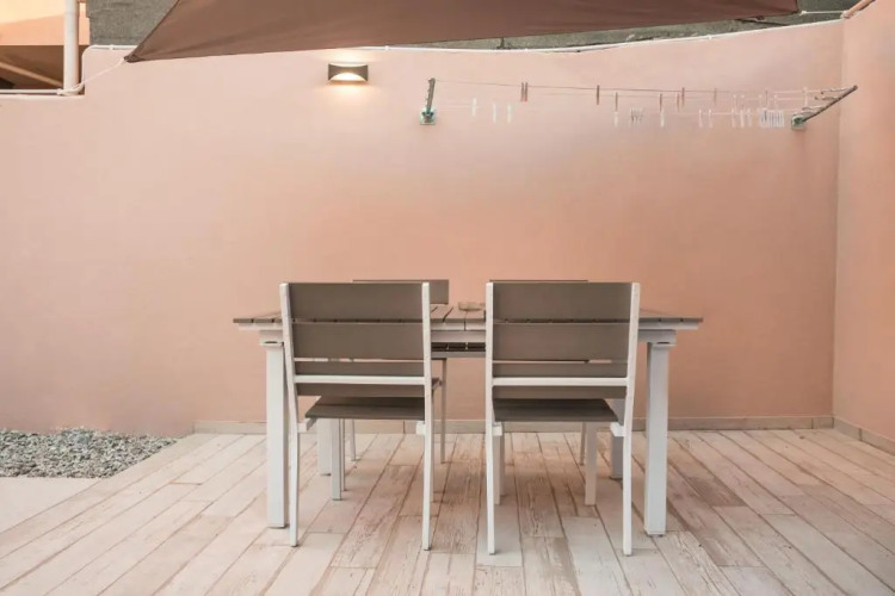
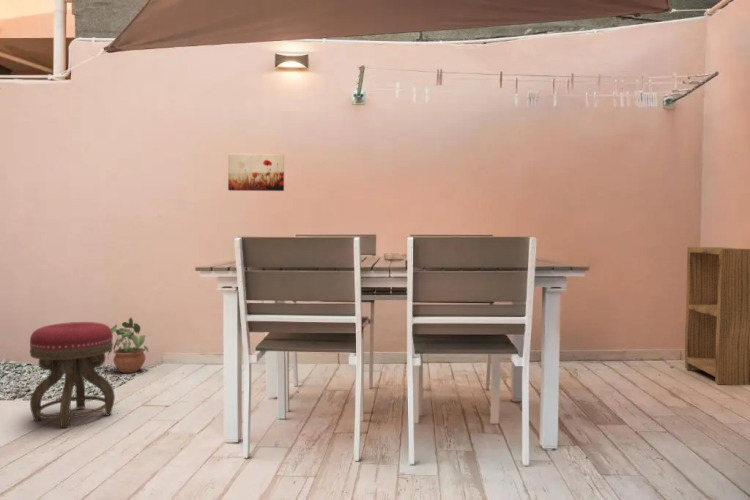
+ shelving unit (719, 312)
+ potted plant (129, 344)
+ stool (72, 371)
+ wall art (256, 172)
